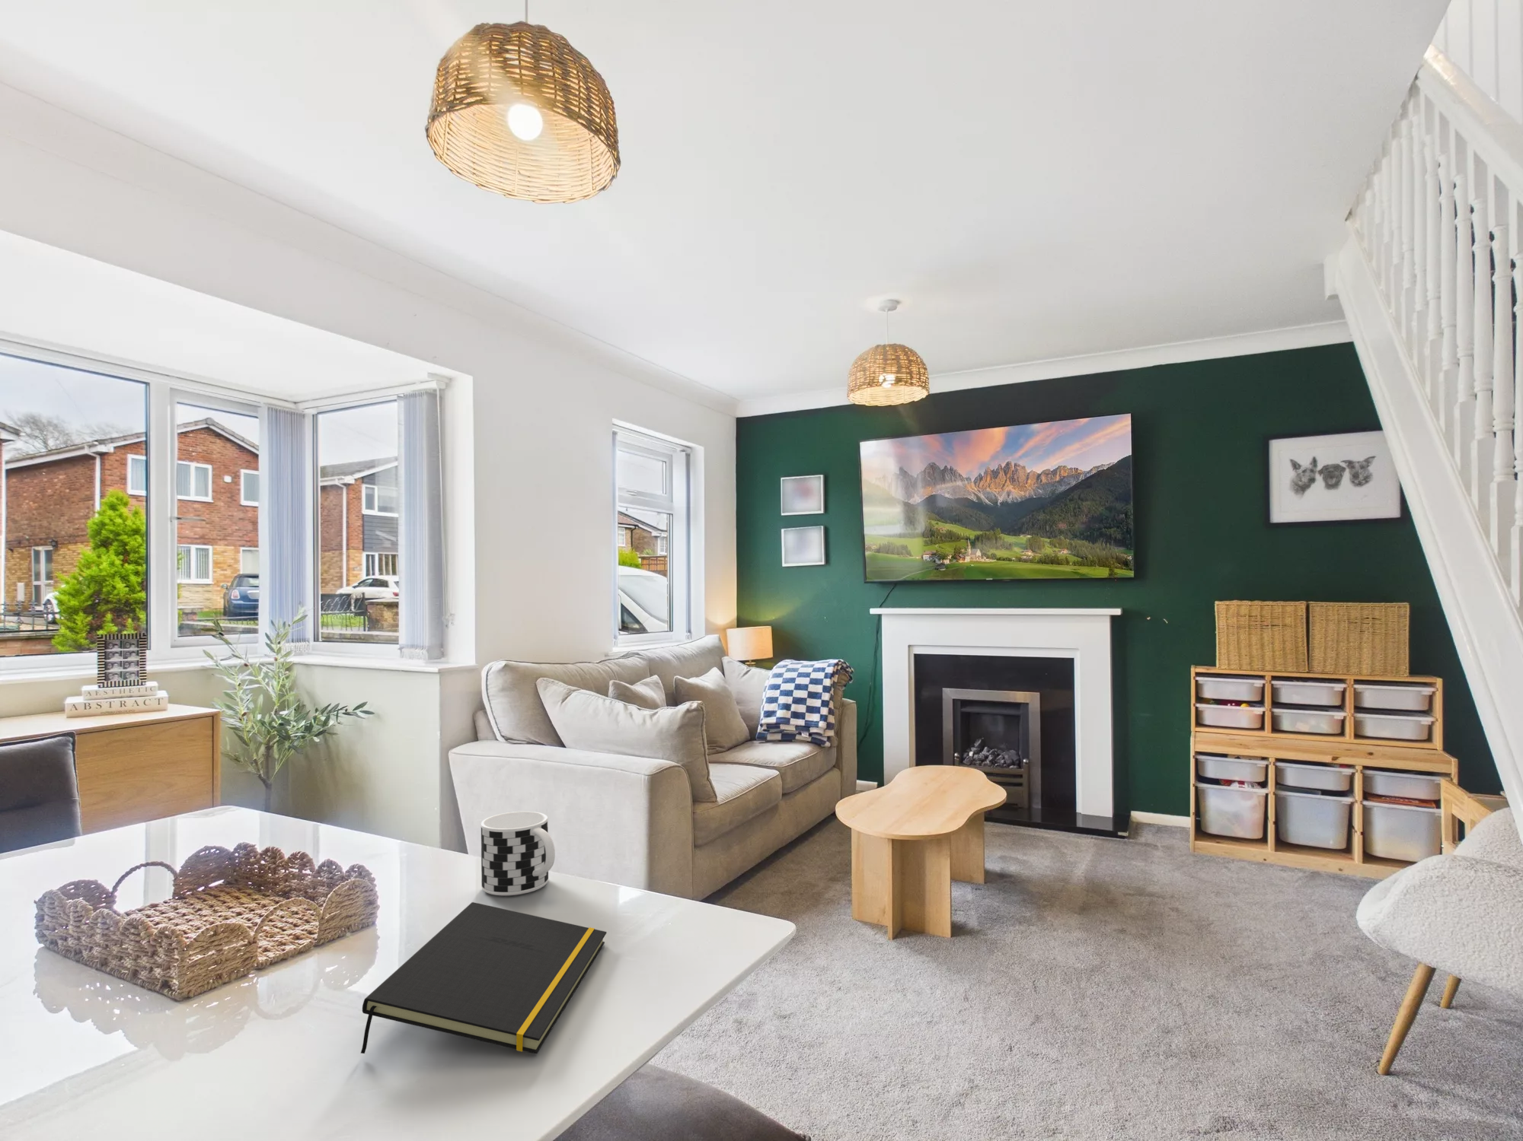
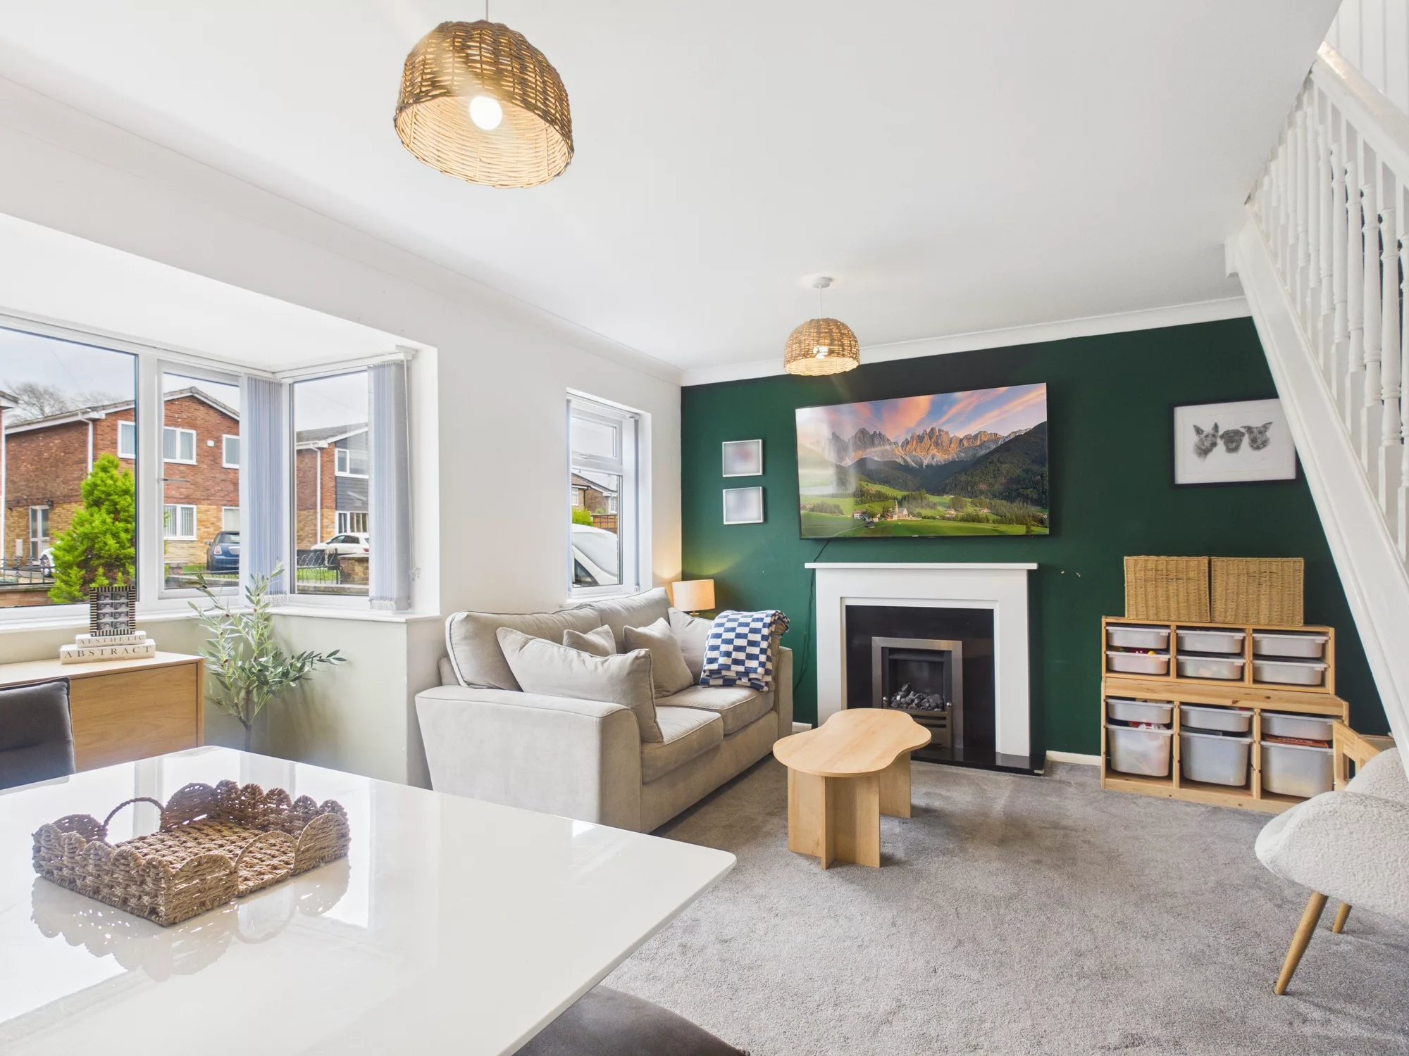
- notepad (500, 967)
- cup (522, 853)
